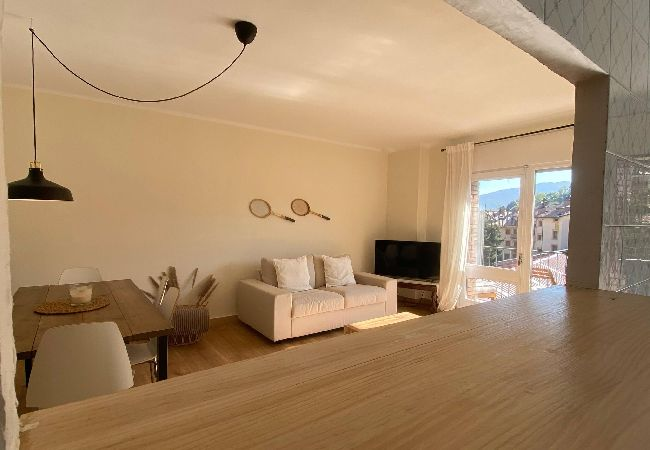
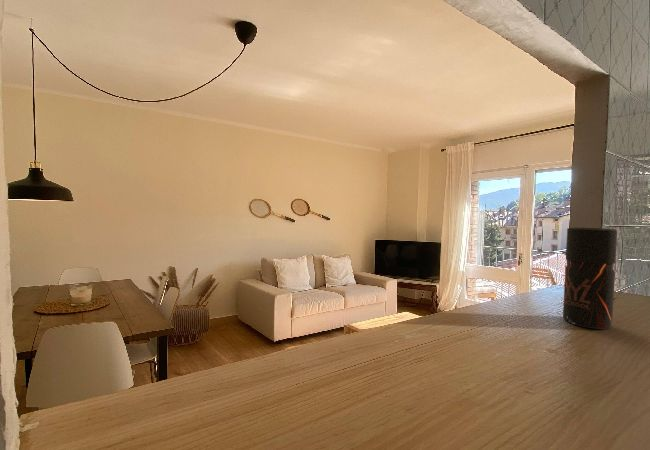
+ pepper grinder (588, 275)
